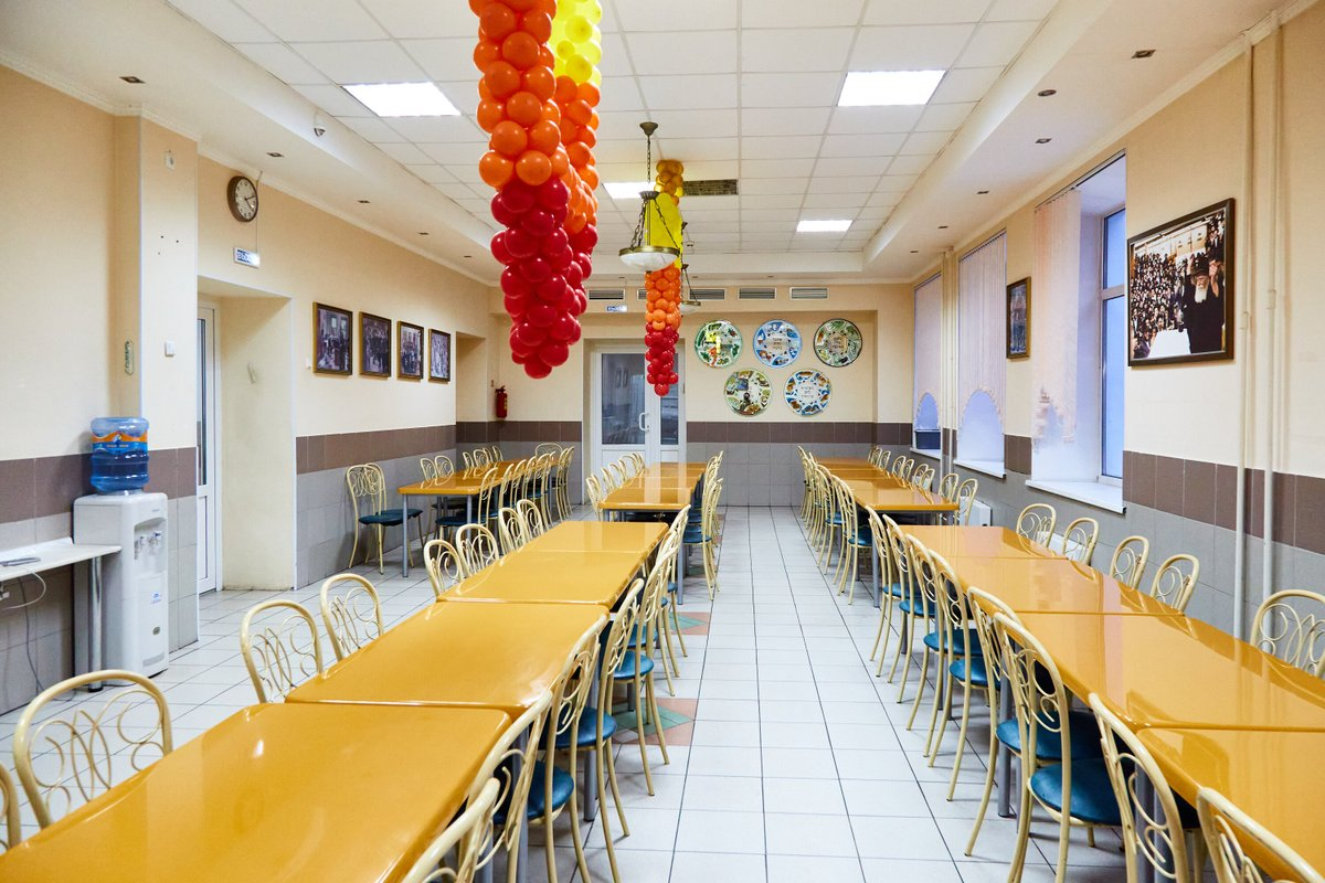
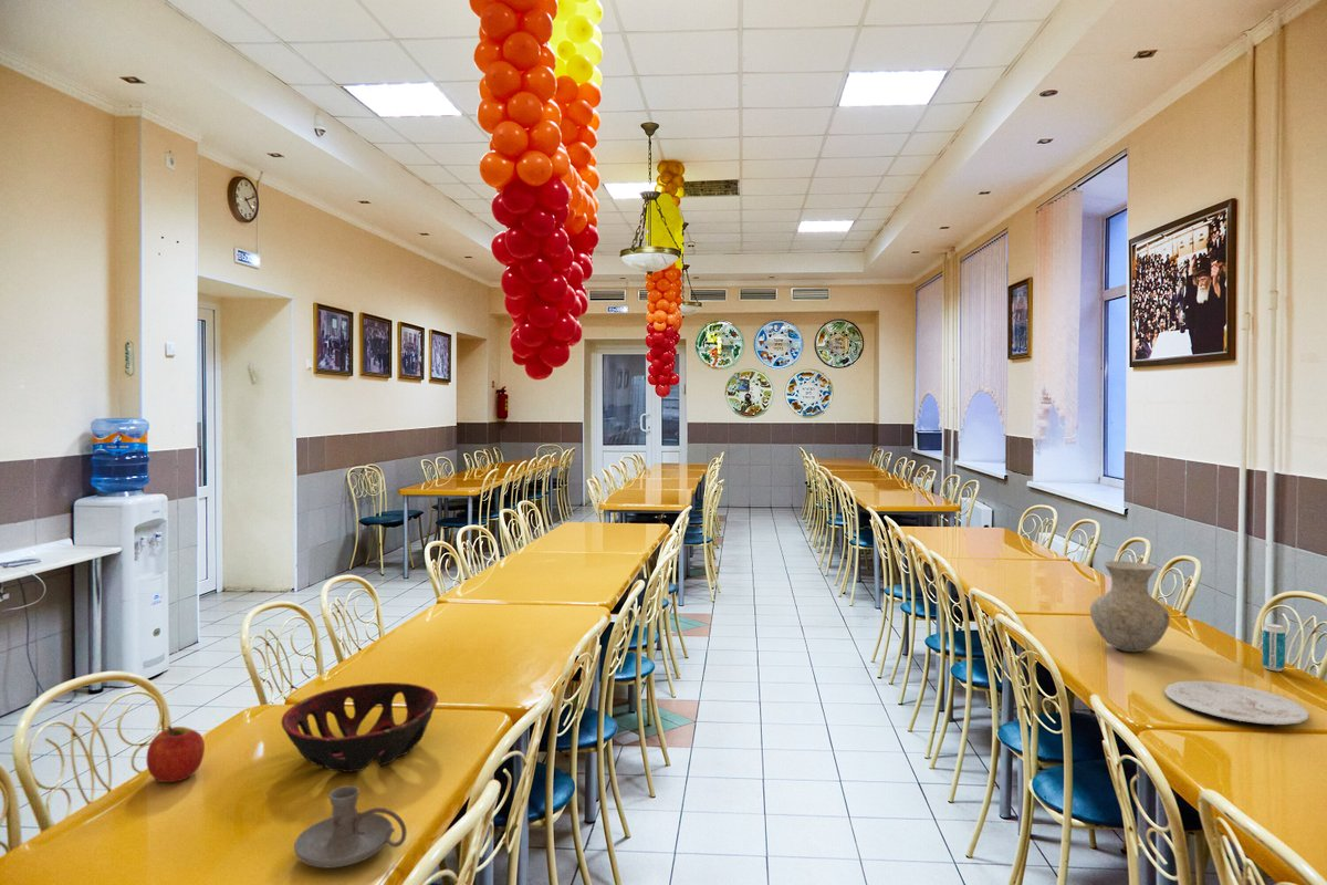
+ candle holder (354, 822)
+ beverage can (1273, 647)
+ apple (176, 751)
+ decorative bowl (358, 727)
+ vase (1129, 607)
+ plate (1233, 702)
